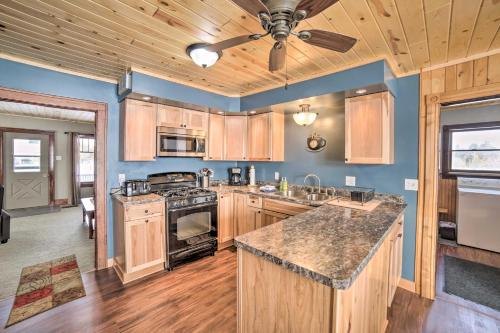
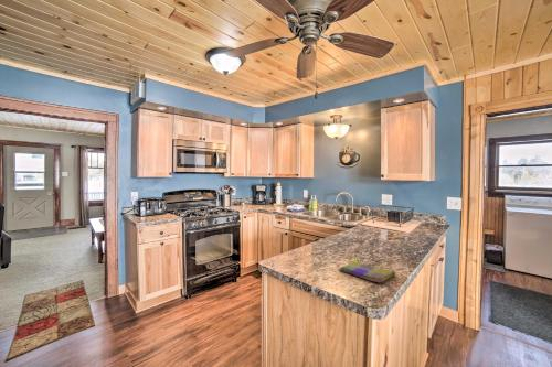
+ dish towel (367, 270)
